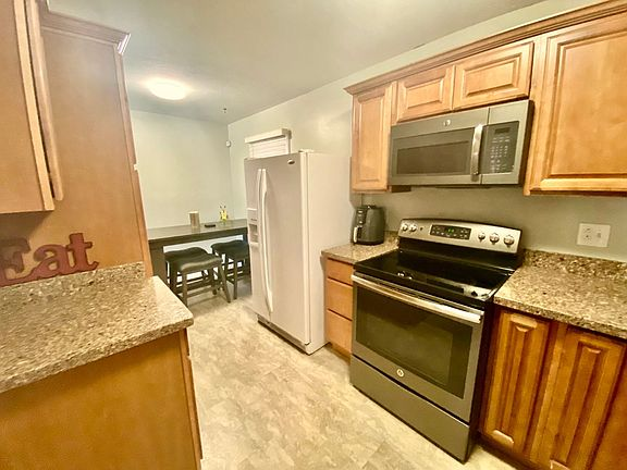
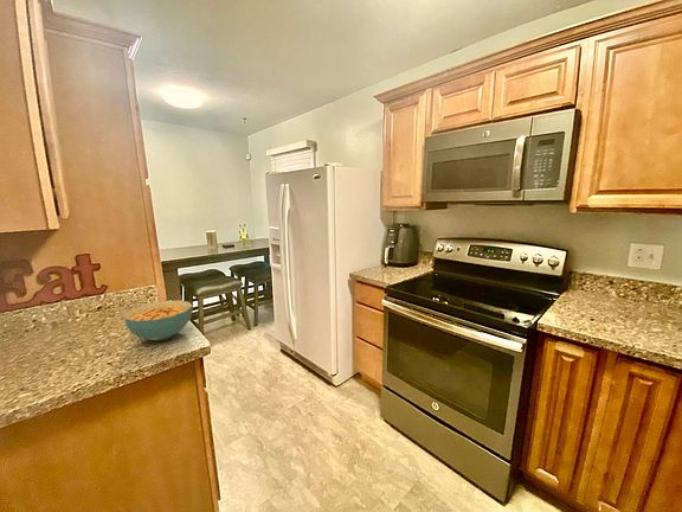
+ cereal bowl (161, 322)
